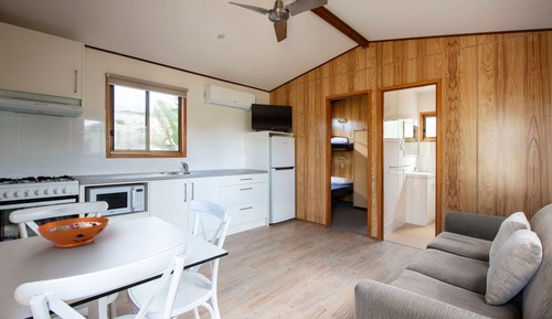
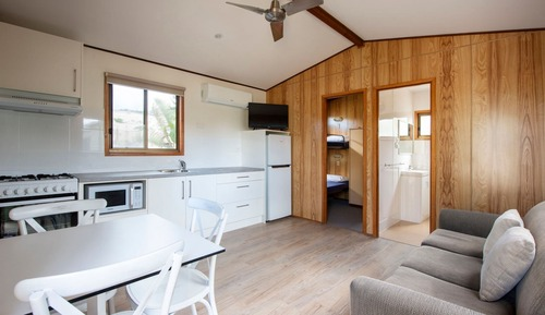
- decorative bowl (75, 232)
